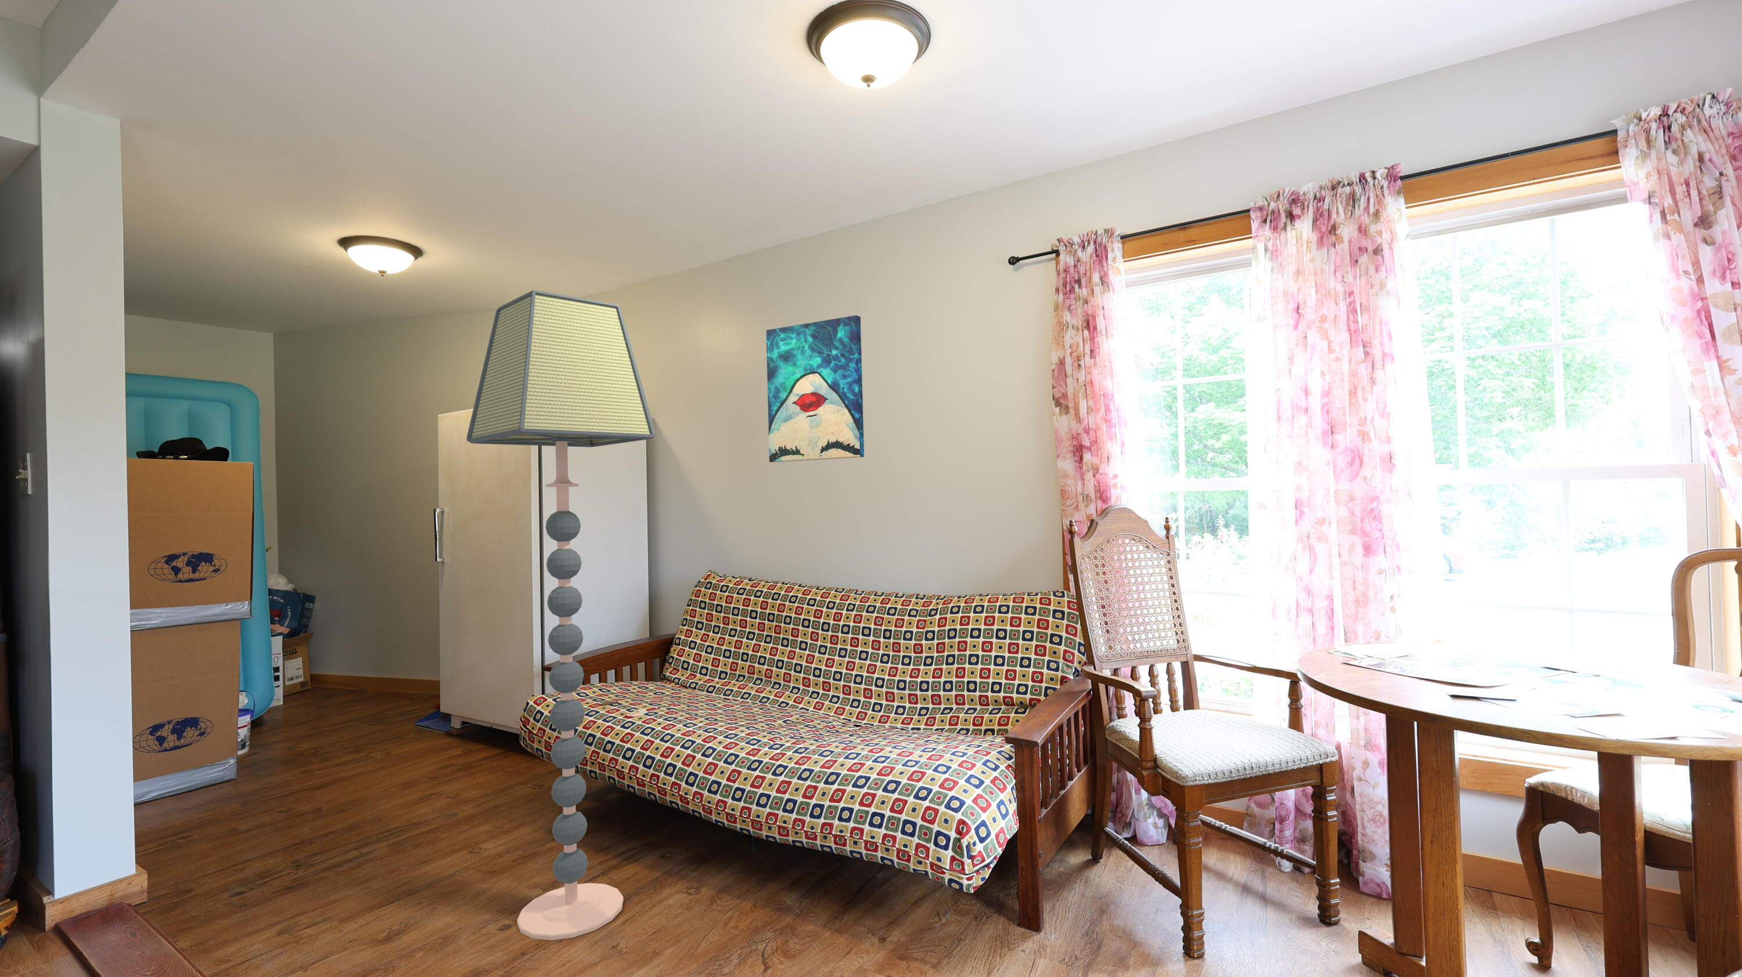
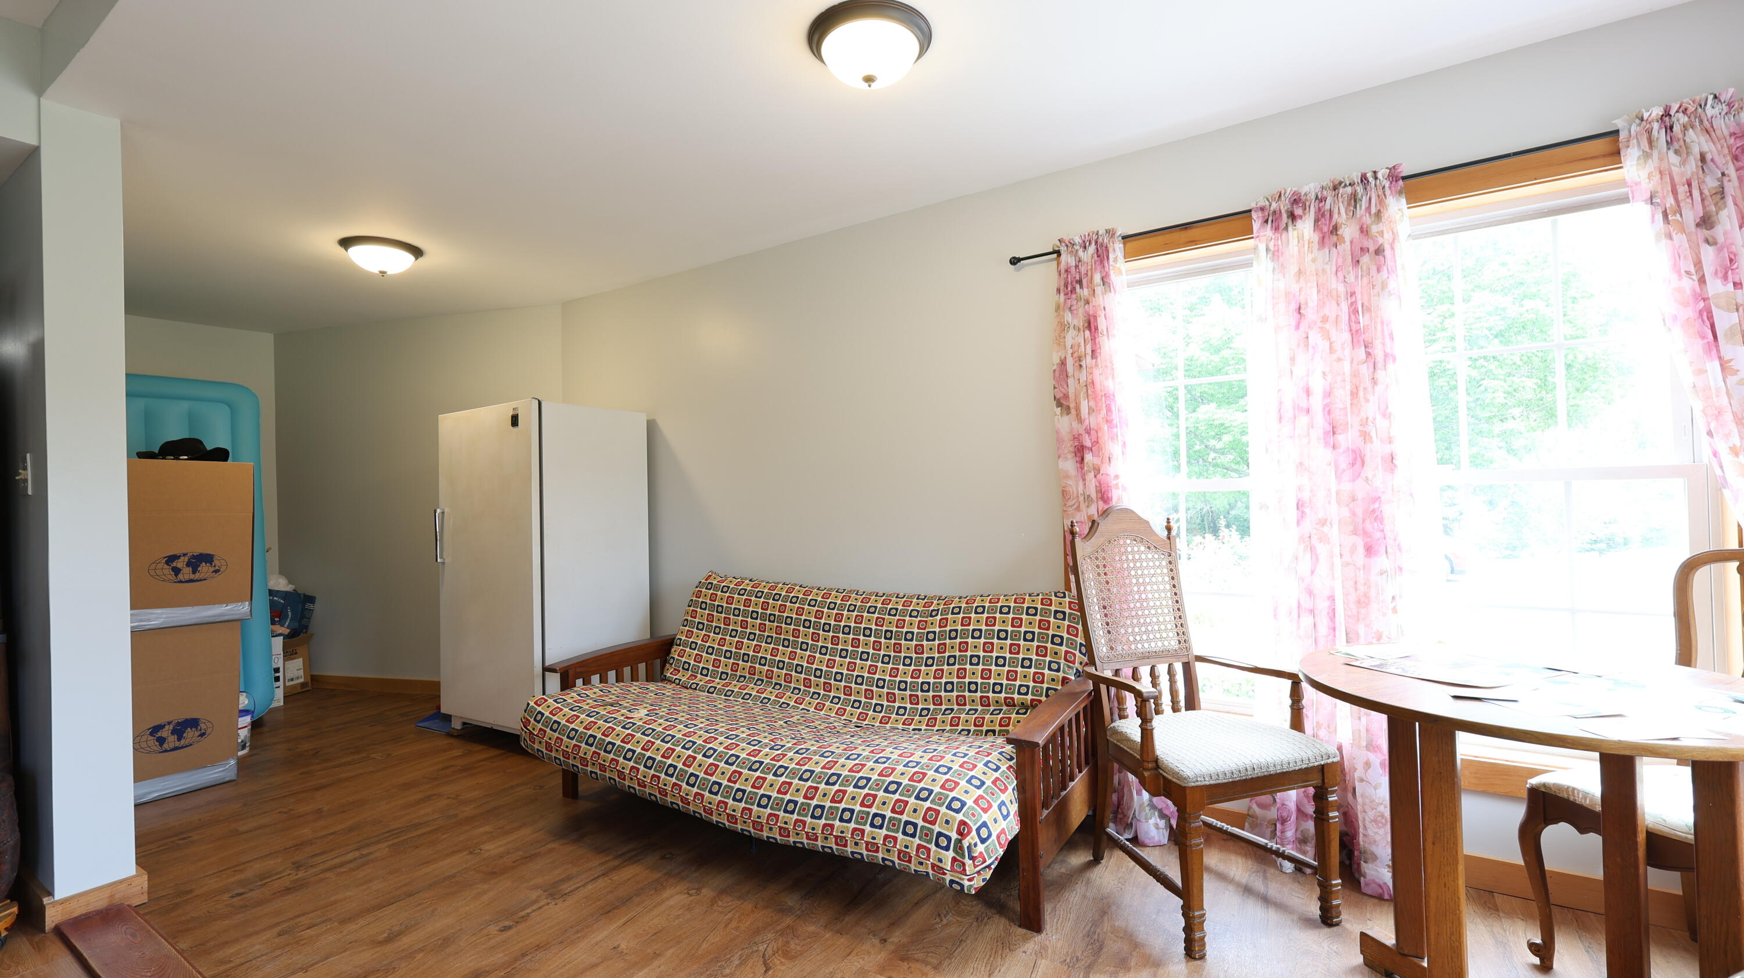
- wall art (812, 391)
- floor lamp (565, 606)
